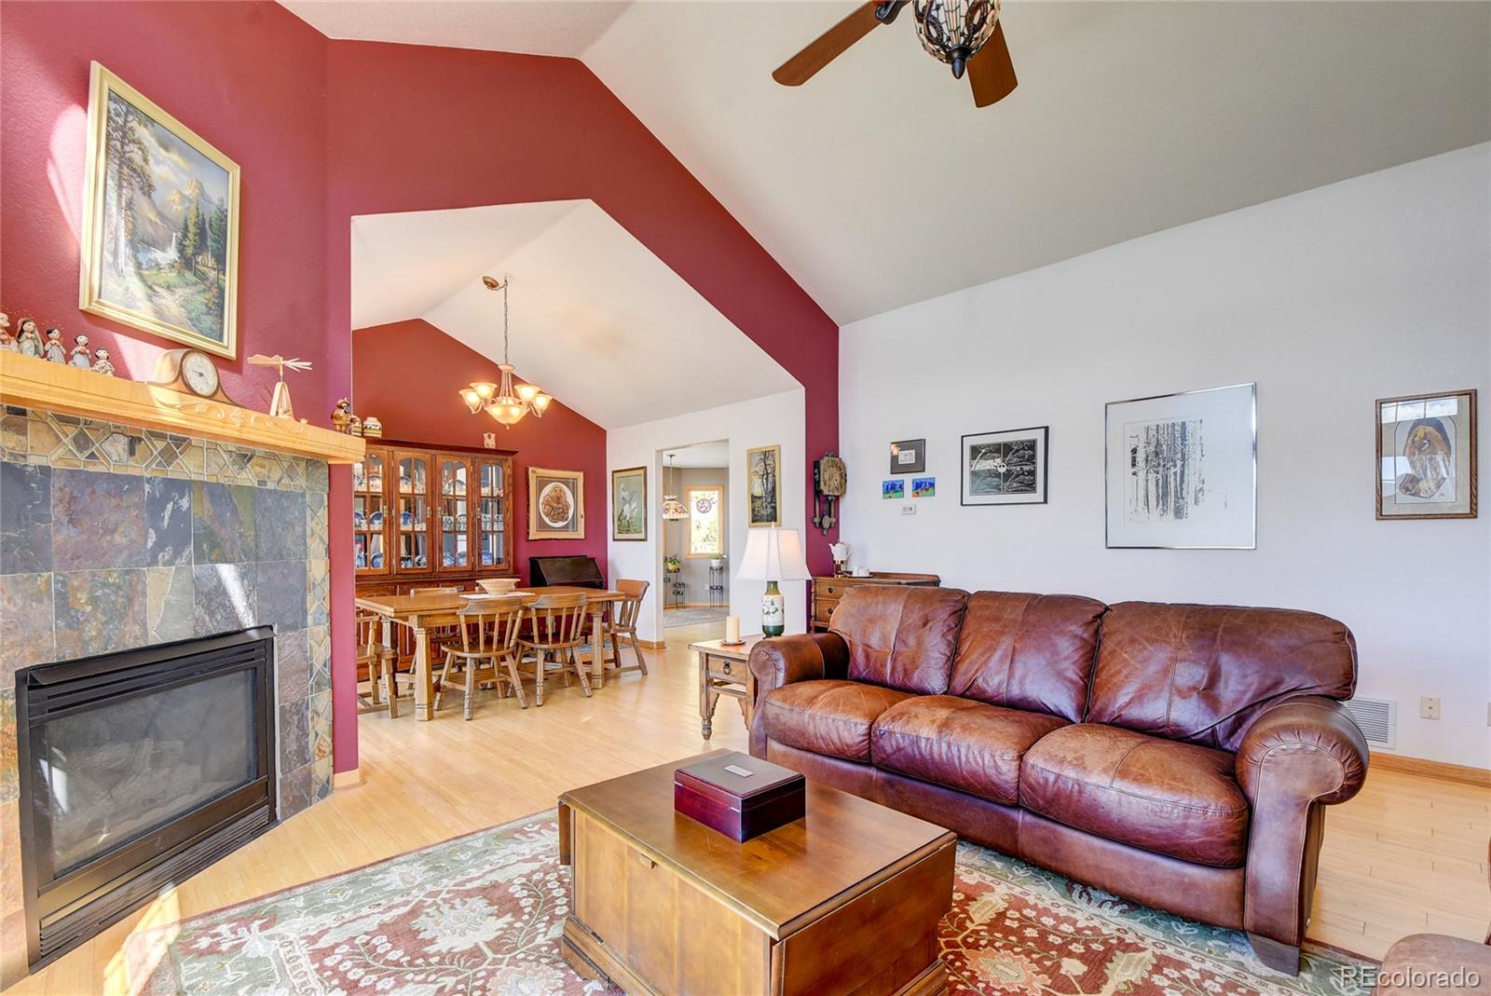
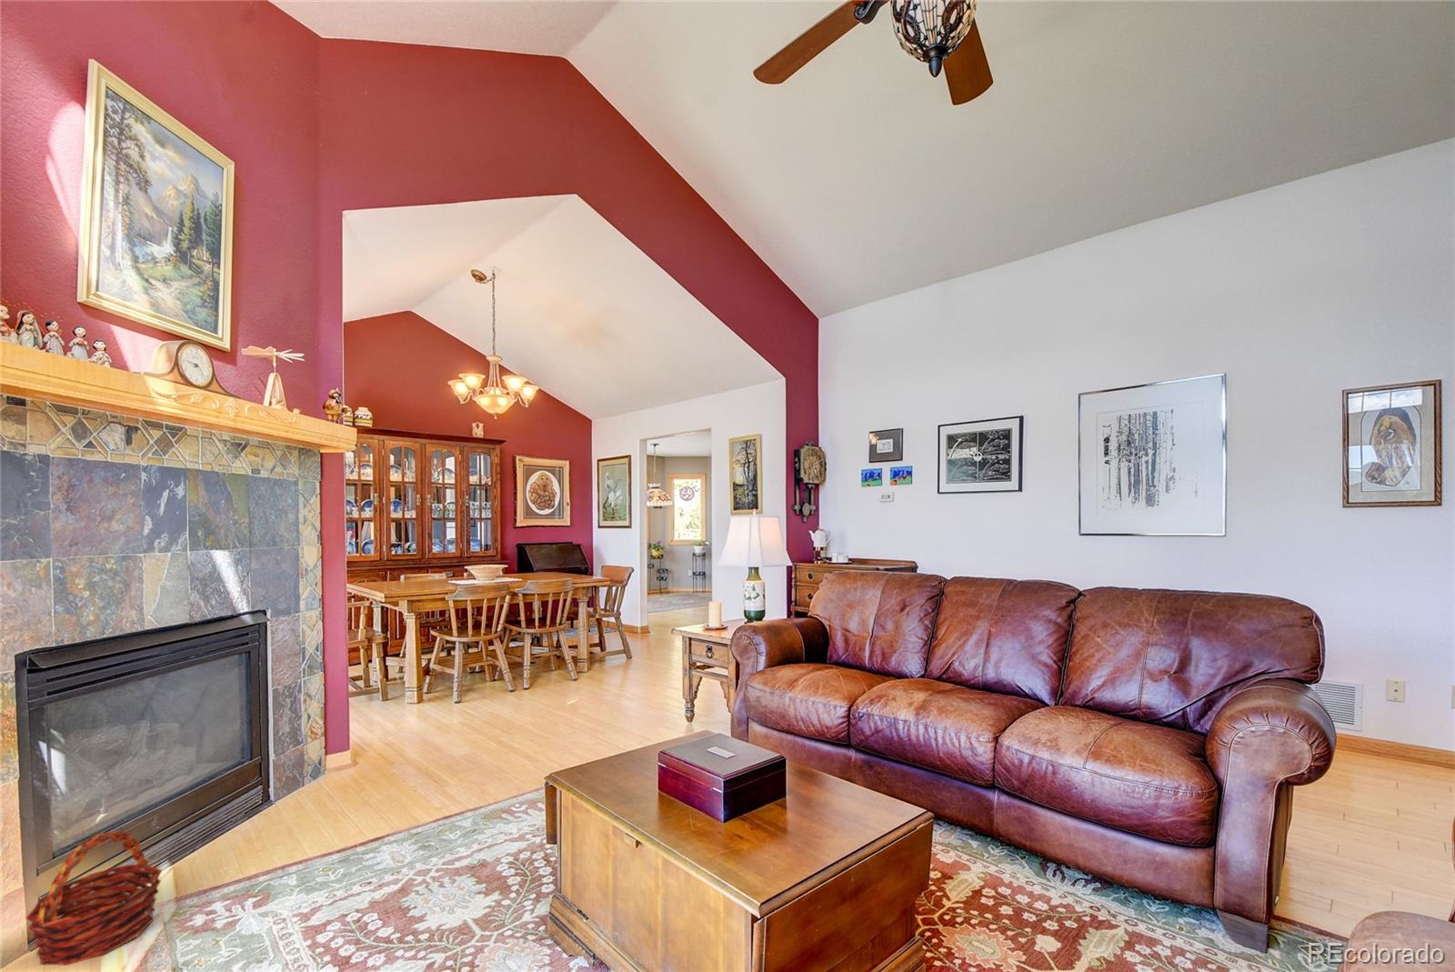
+ basket (97, 886)
